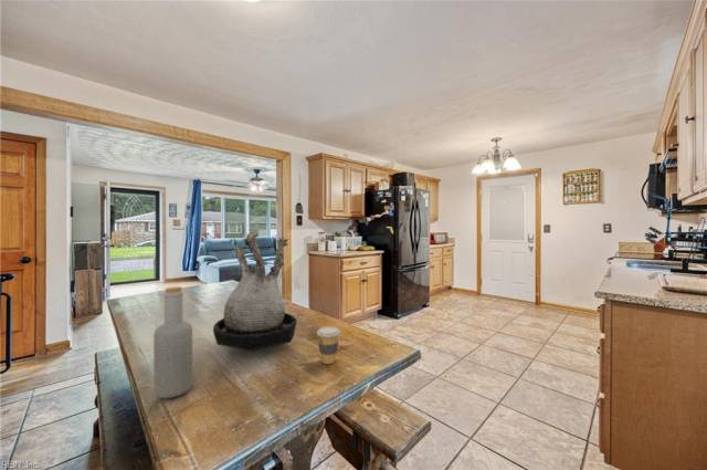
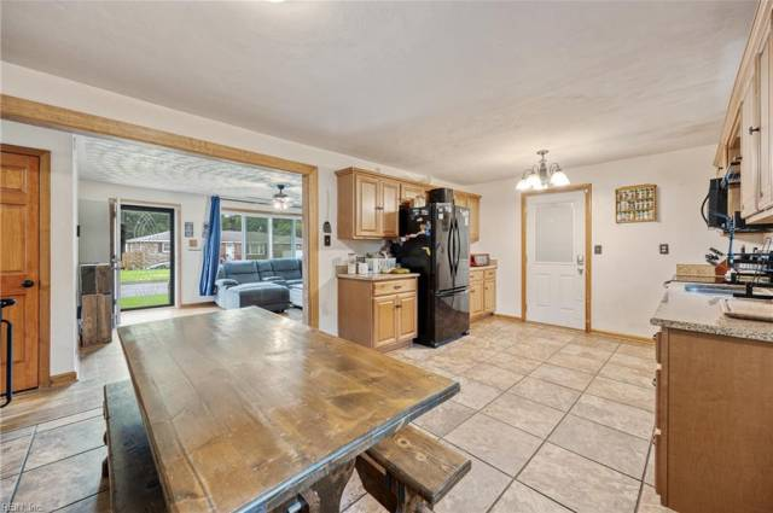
- plant (255, 289)
- bottle (173, 340)
- coffee cup (328, 345)
